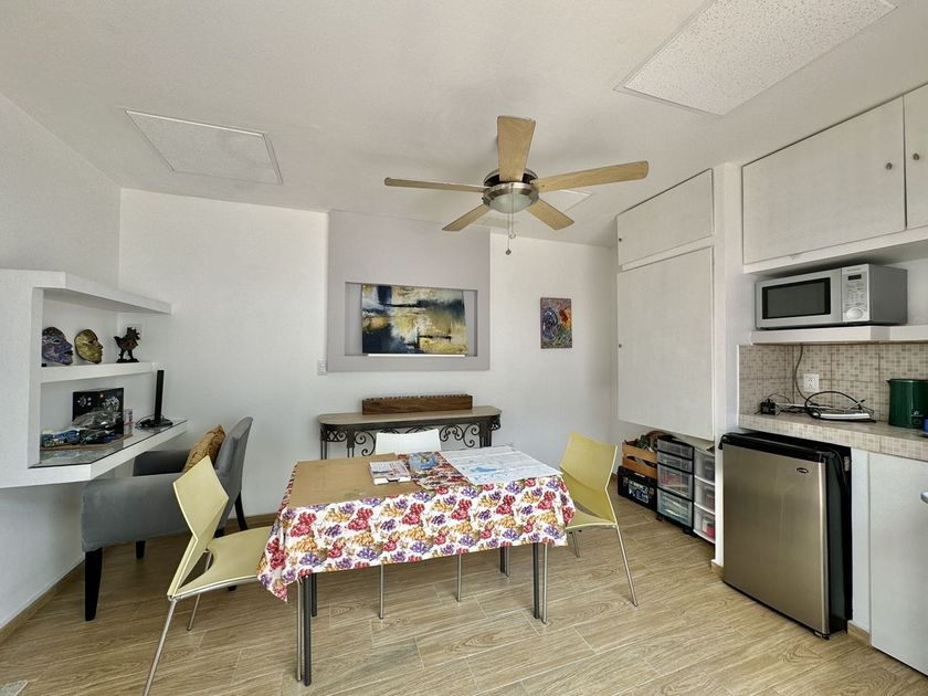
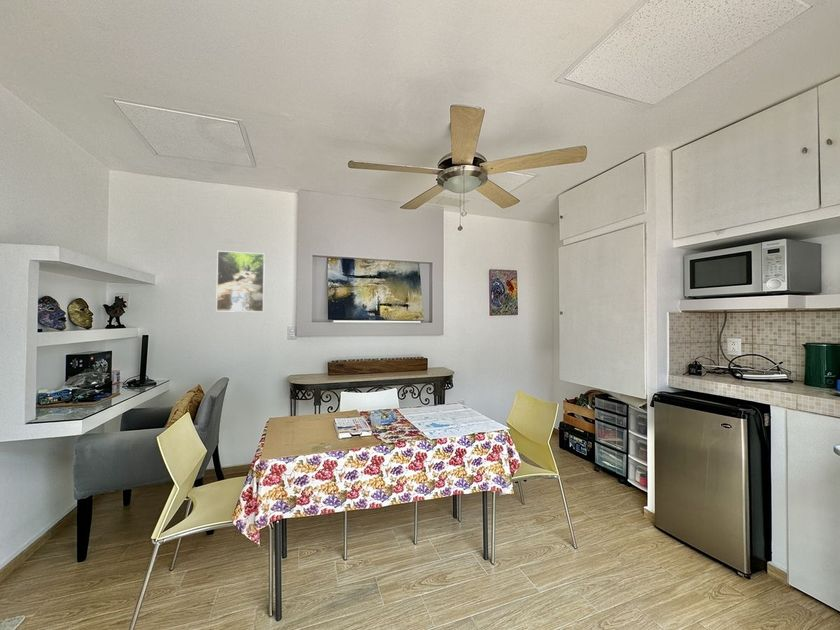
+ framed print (241, 281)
